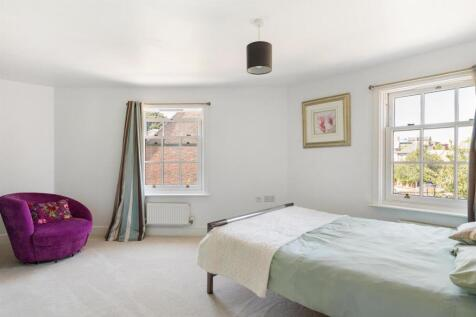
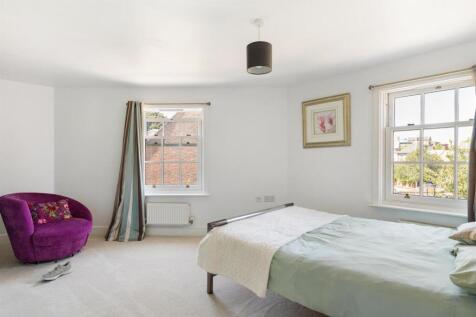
+ sneaker (56, 270)
